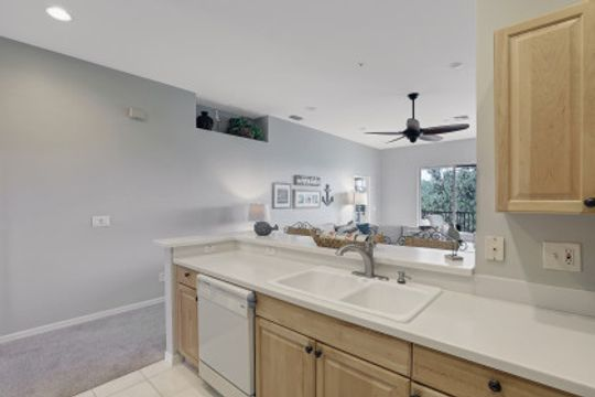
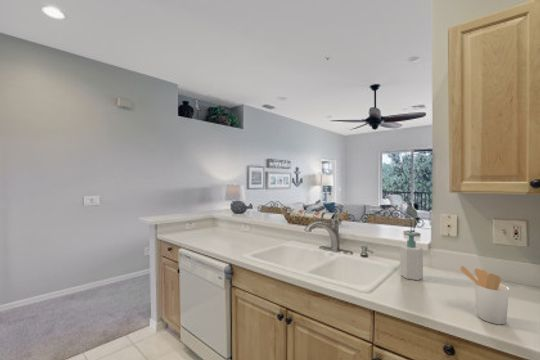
+ utensil holder (482, 292)
+ soap bottle (411, 255)
